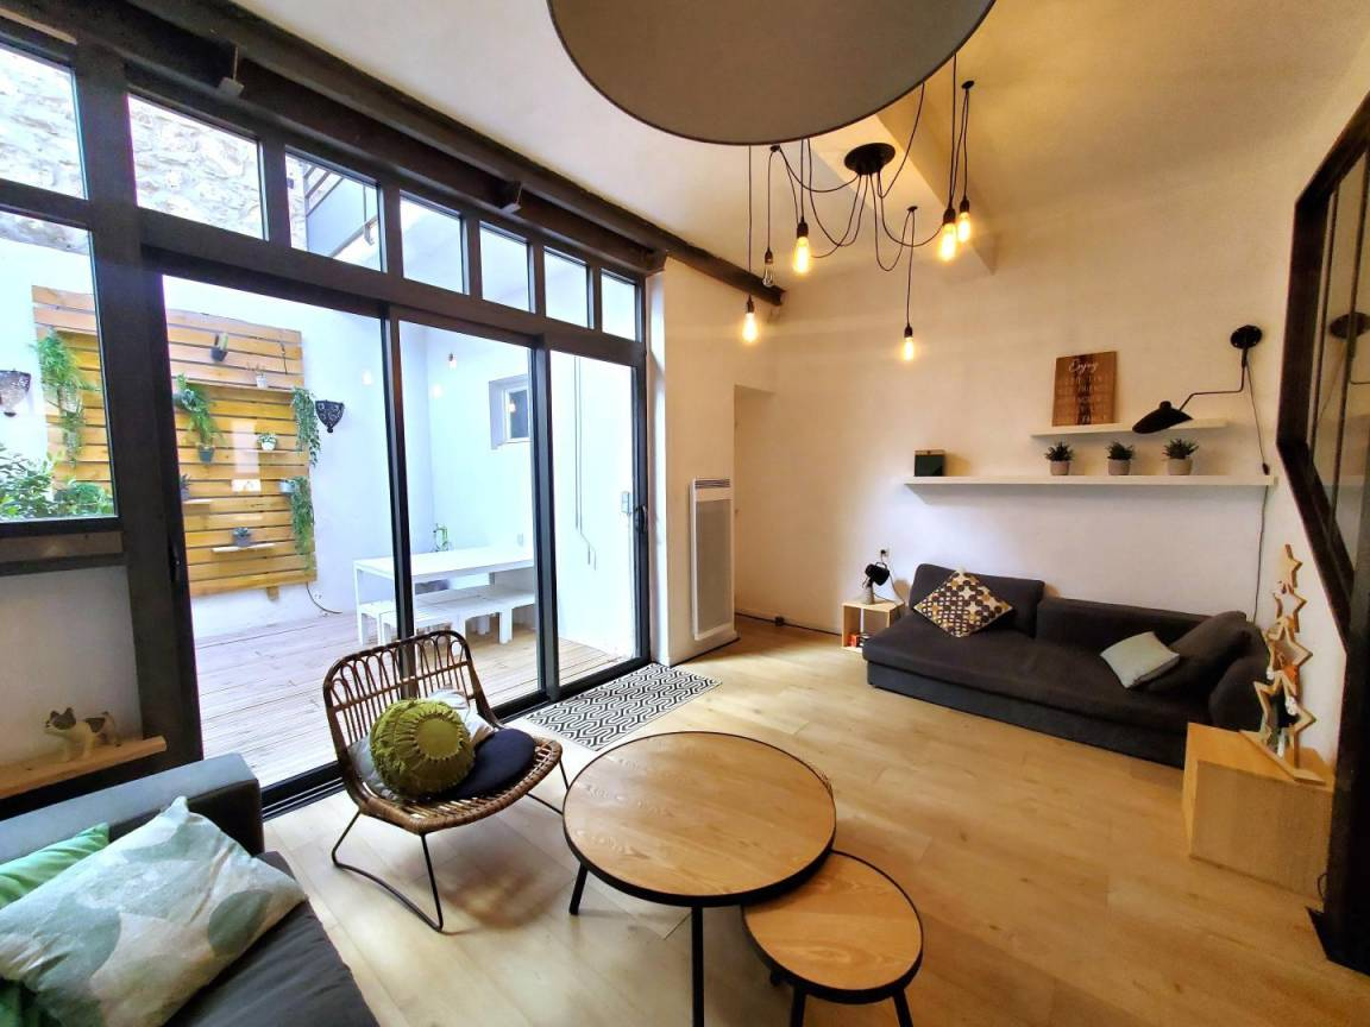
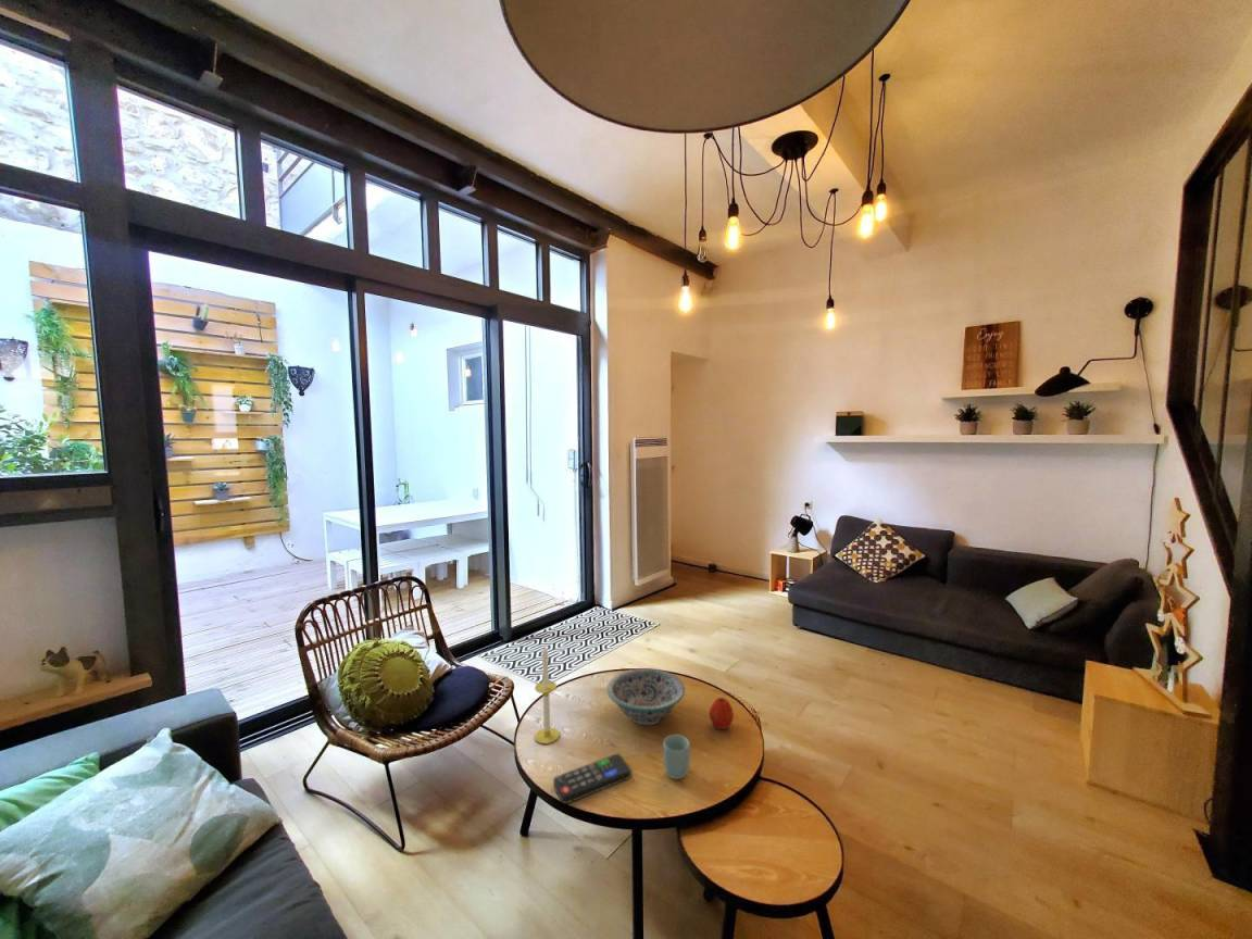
+ candle (546, 690)
+ decorative bowl (646, 701)
+ remote control (592, 776)
+ cup (676, 758)
+ apple (721, 712)
